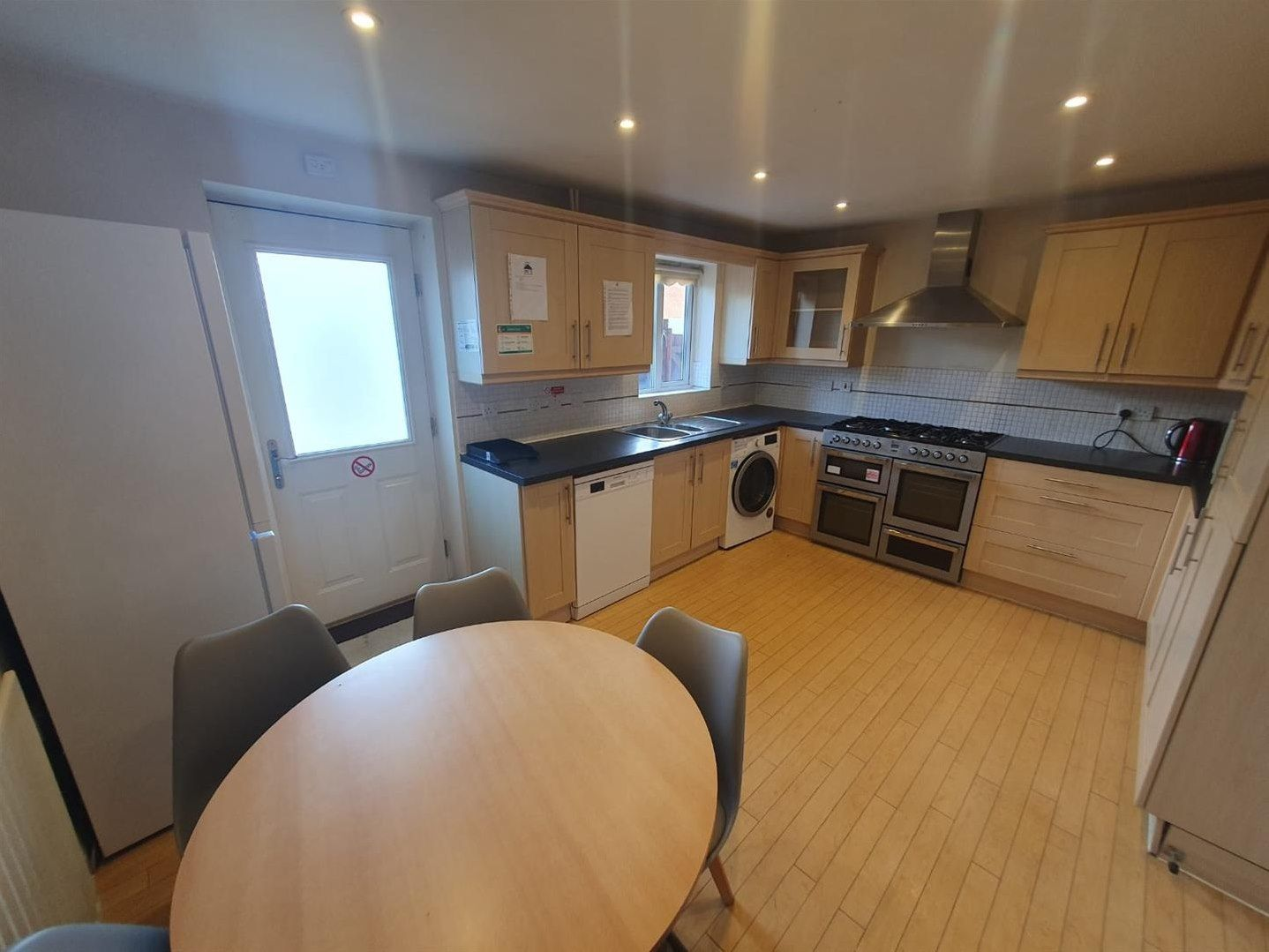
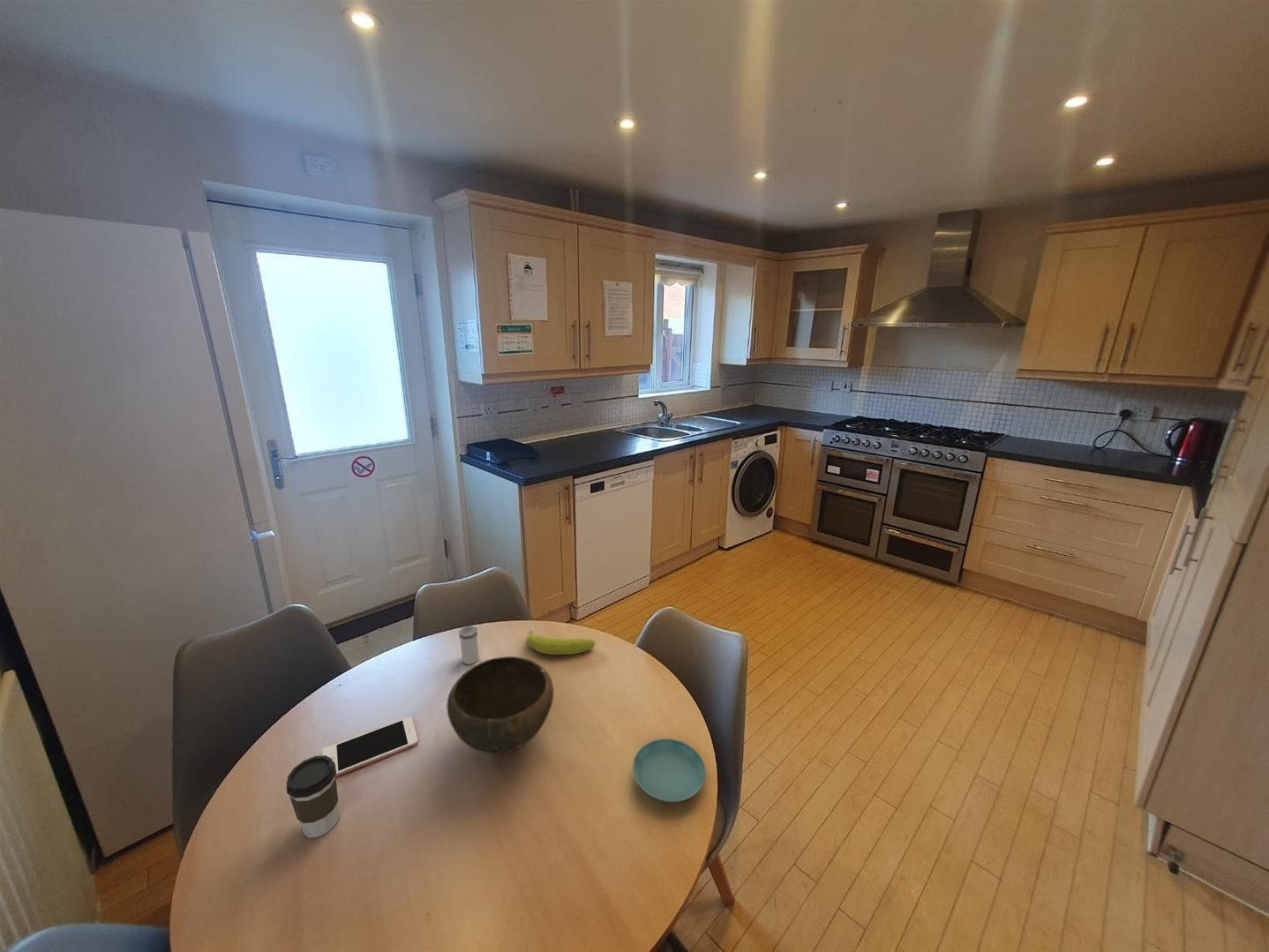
+ salt shaker (469, 645)
+ bowl (503, 714)
+ cell phone (371, 746)
+ fruit (560, 639)
+ saucer (668, 772)
+ coffee cup (316, 798)
